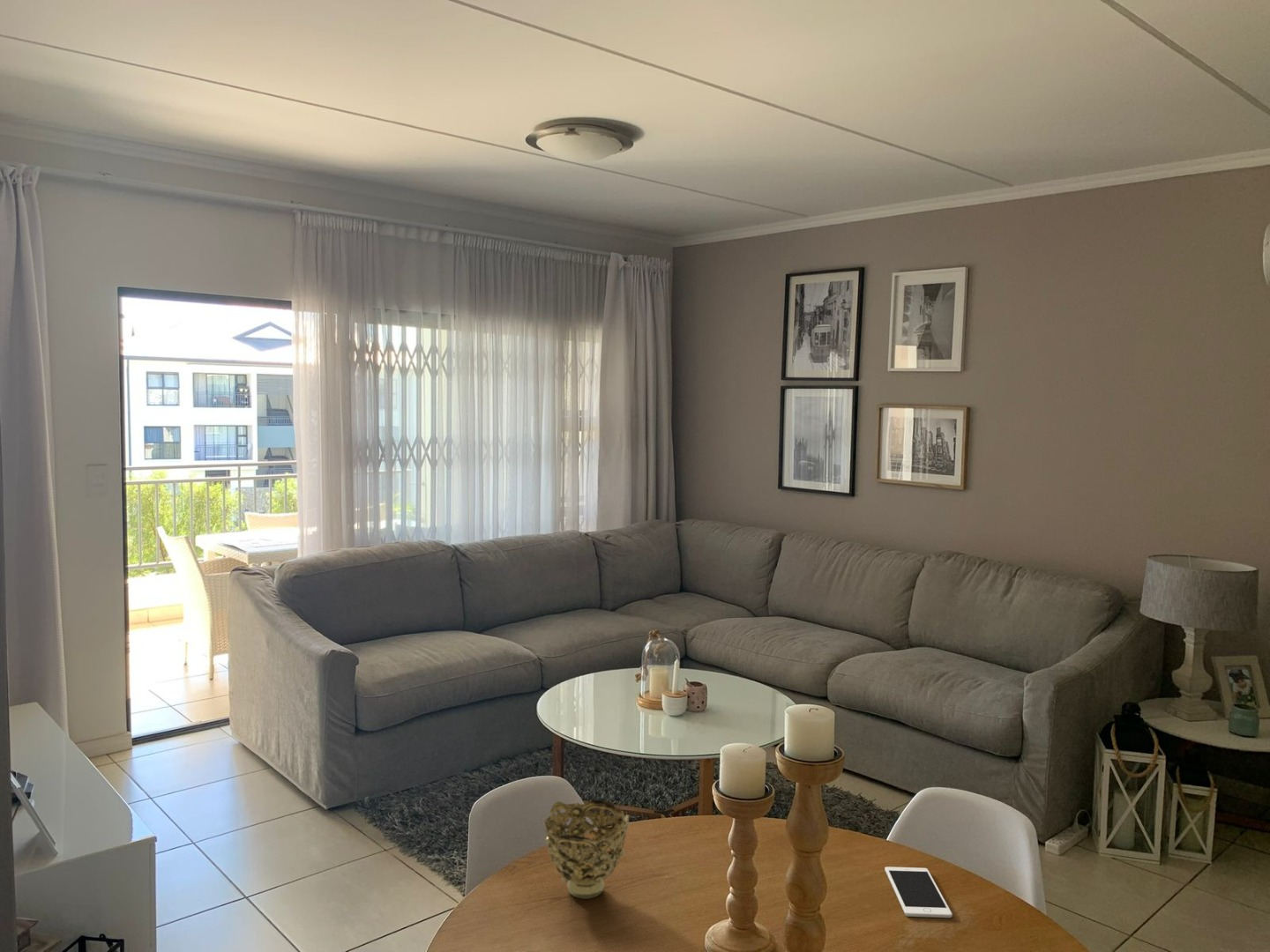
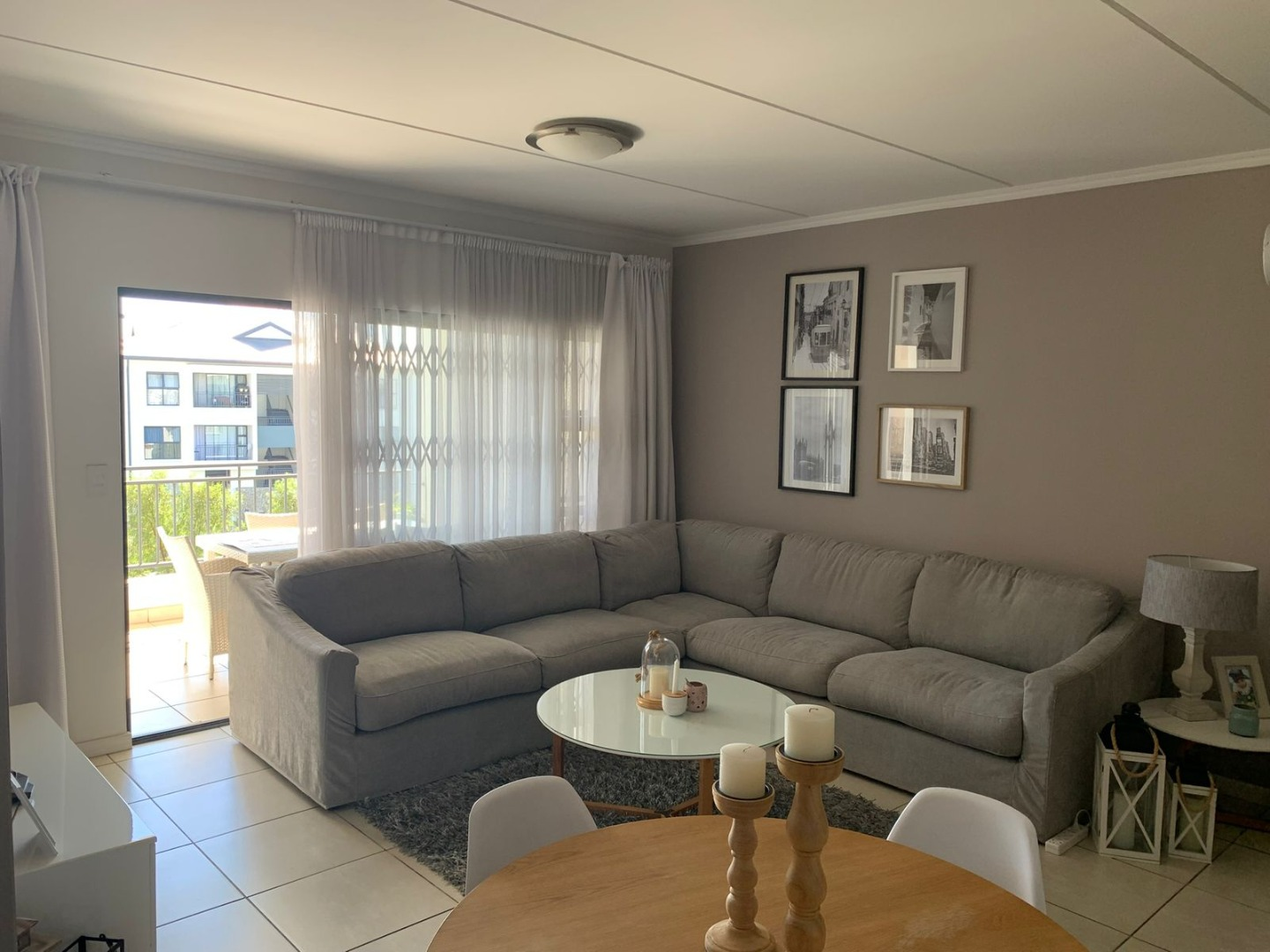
- cell phone (916, 890)
- decorative bowl (586, 853)
